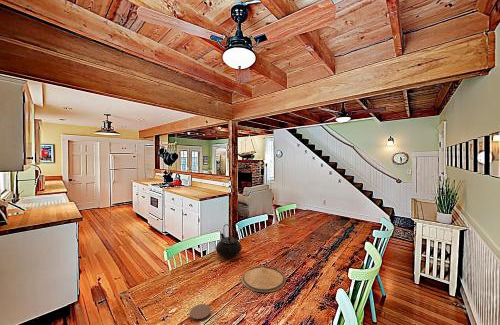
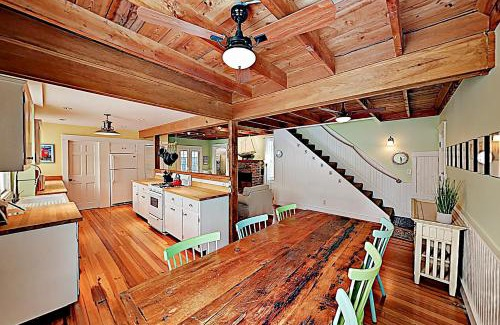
- plate (263, 272)
- teapot (227, 239)
- coaster (200, 312)
